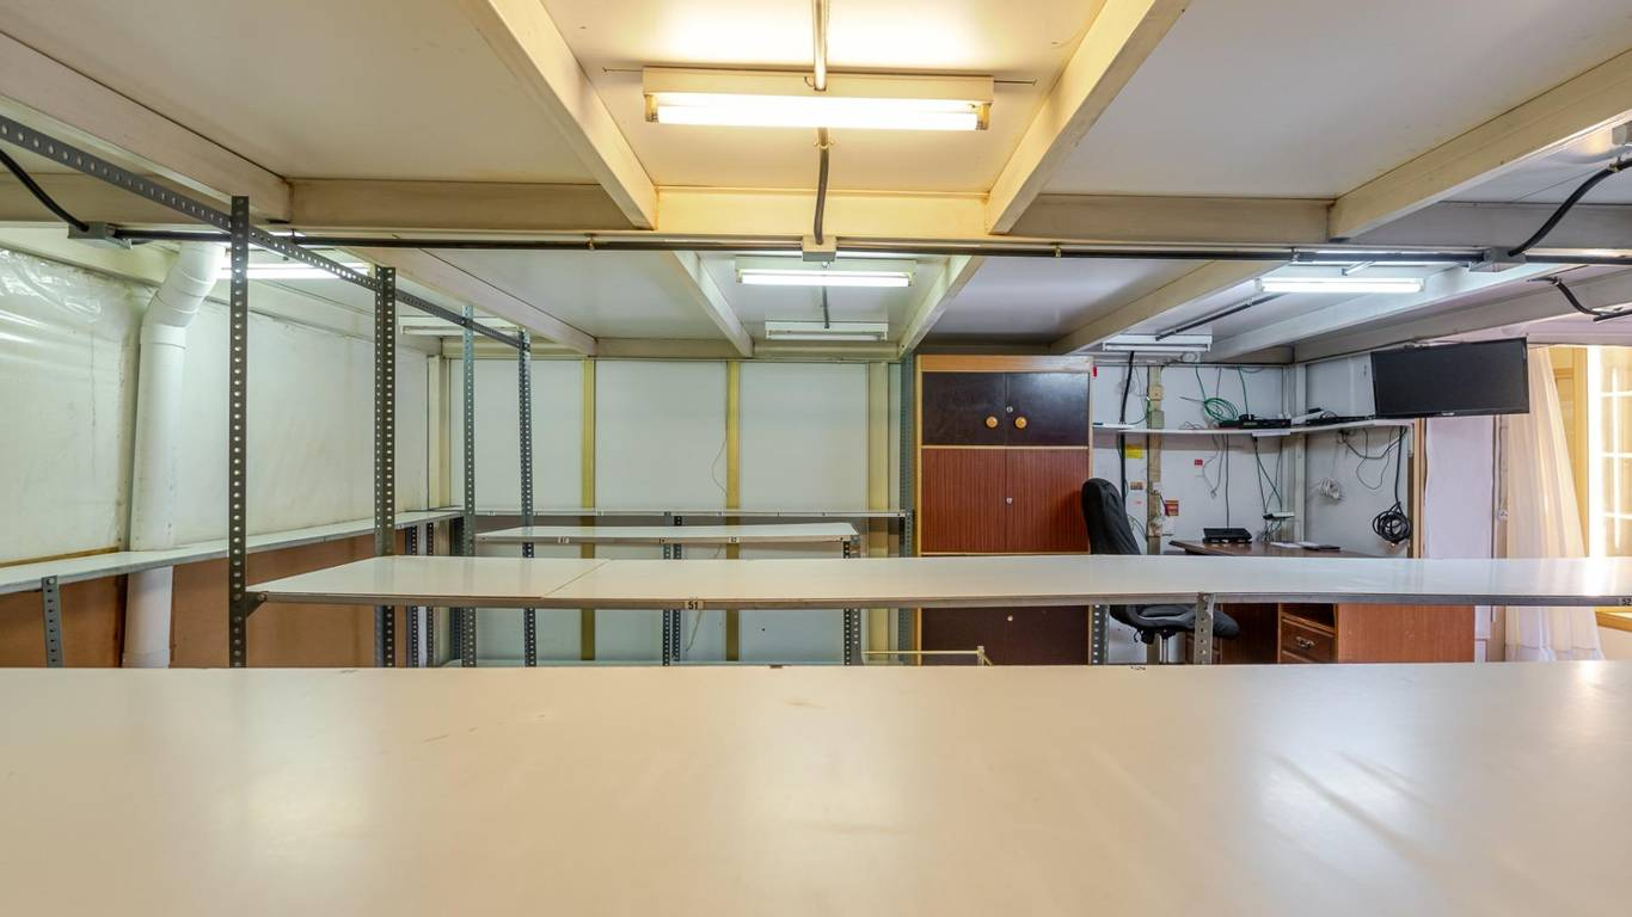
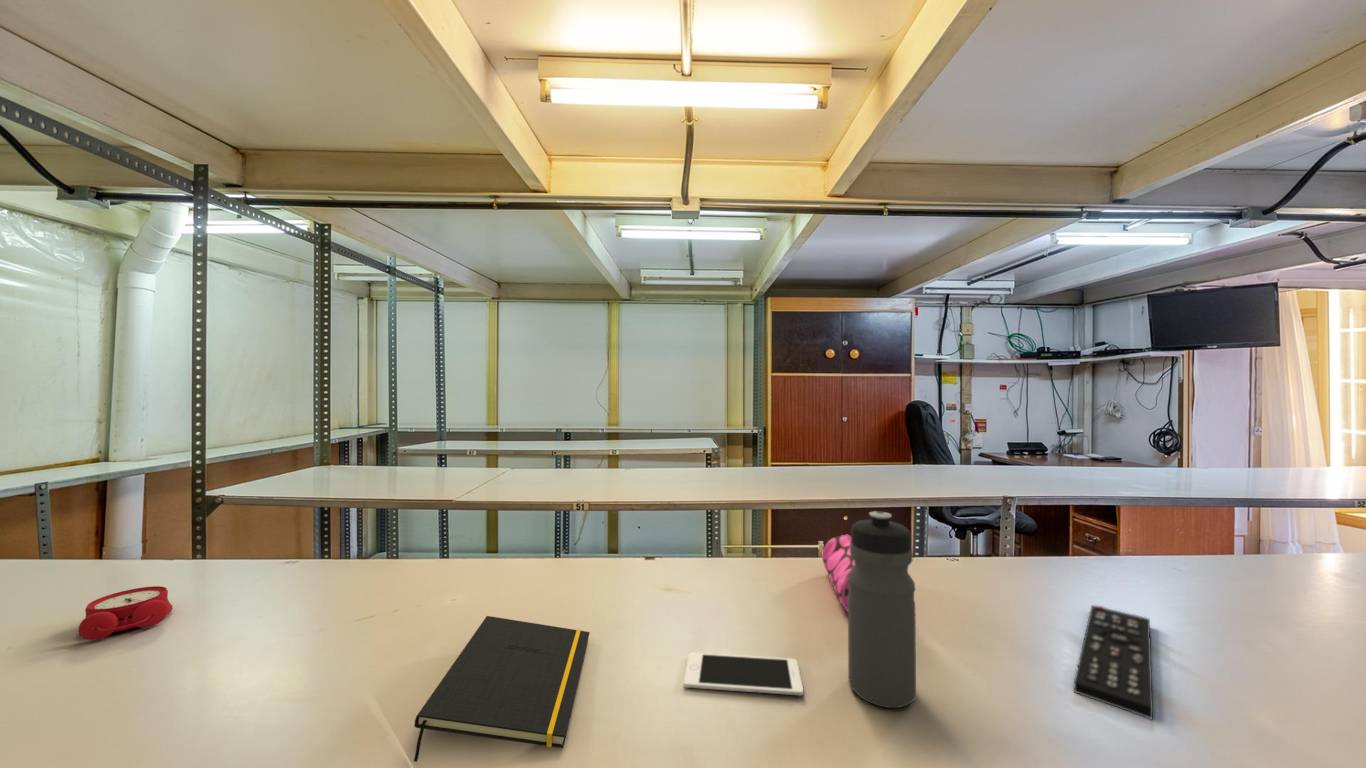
+ notepad (518, 670)
+ remote control (1116, 650)
+ pencil case (851, 568)
+ water bottle (880, 600)
+ alarm clock (127, 612)
+ cell phone (742, 672)
